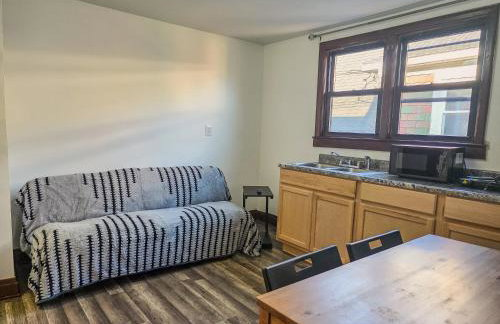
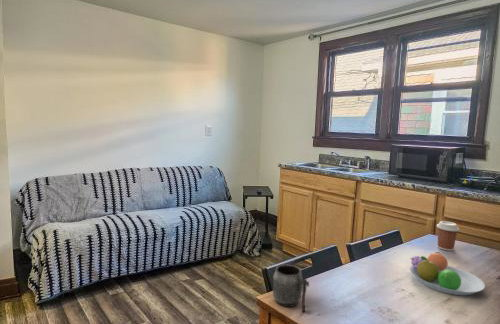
+ fruit bowl (444, 270)
+ coffee cup (446, 235)
+ mug (292, 287)
